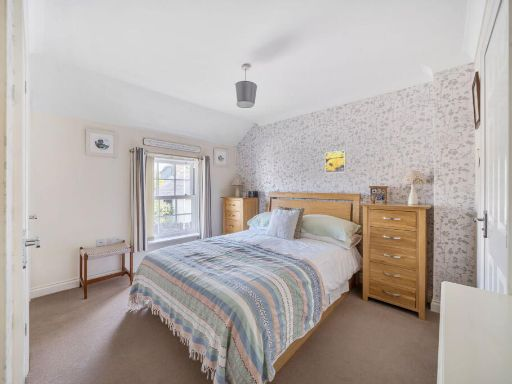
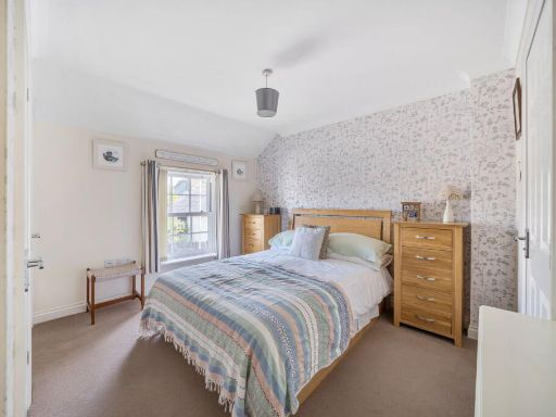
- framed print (335, 162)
